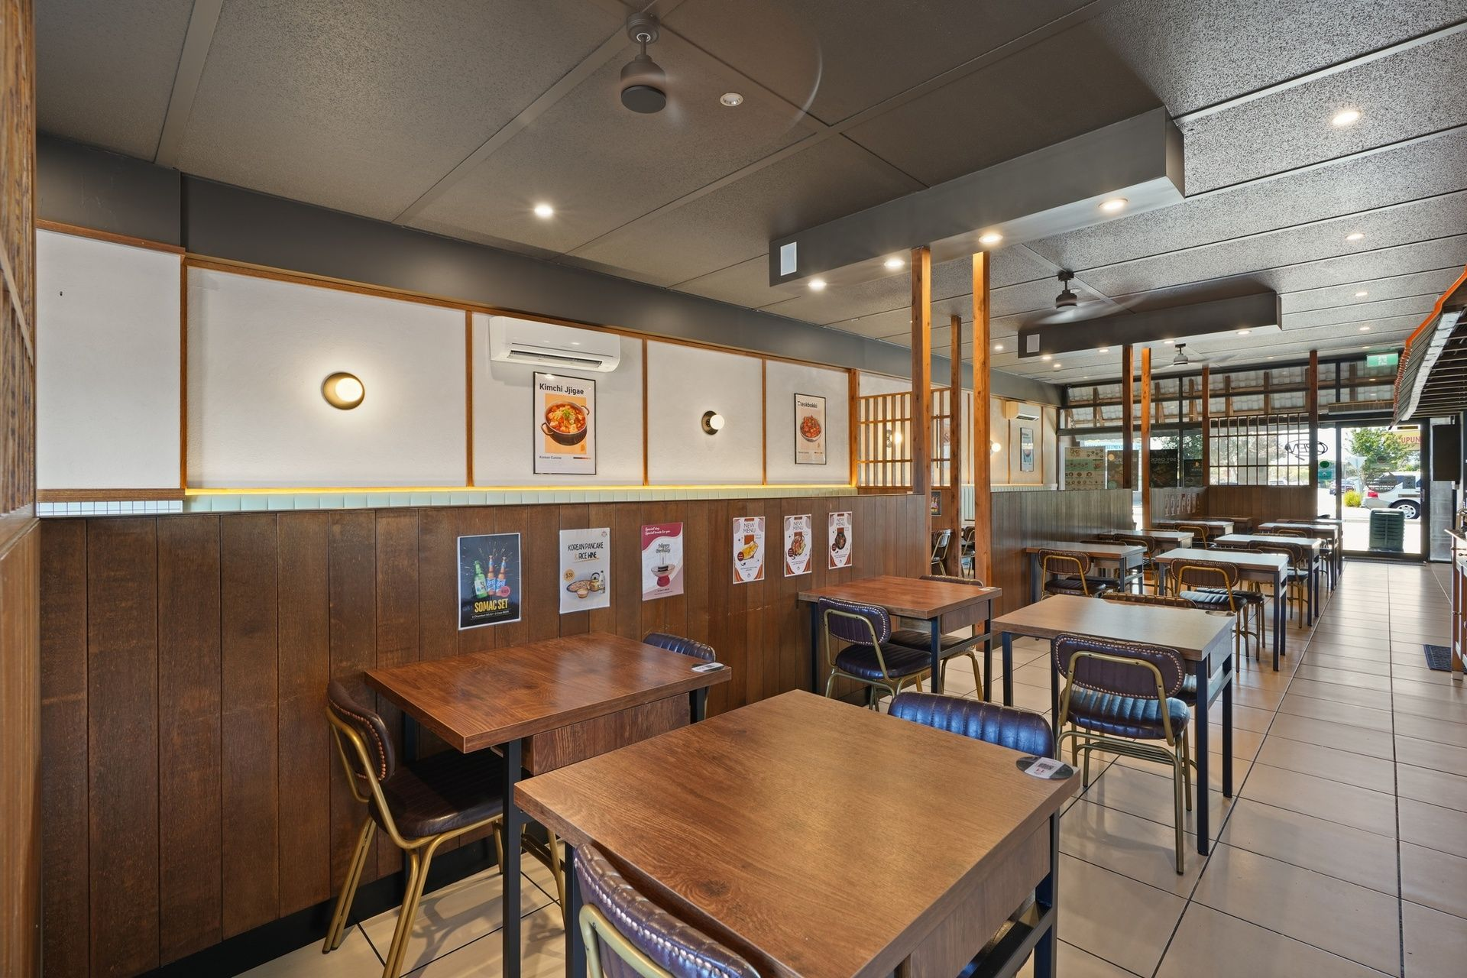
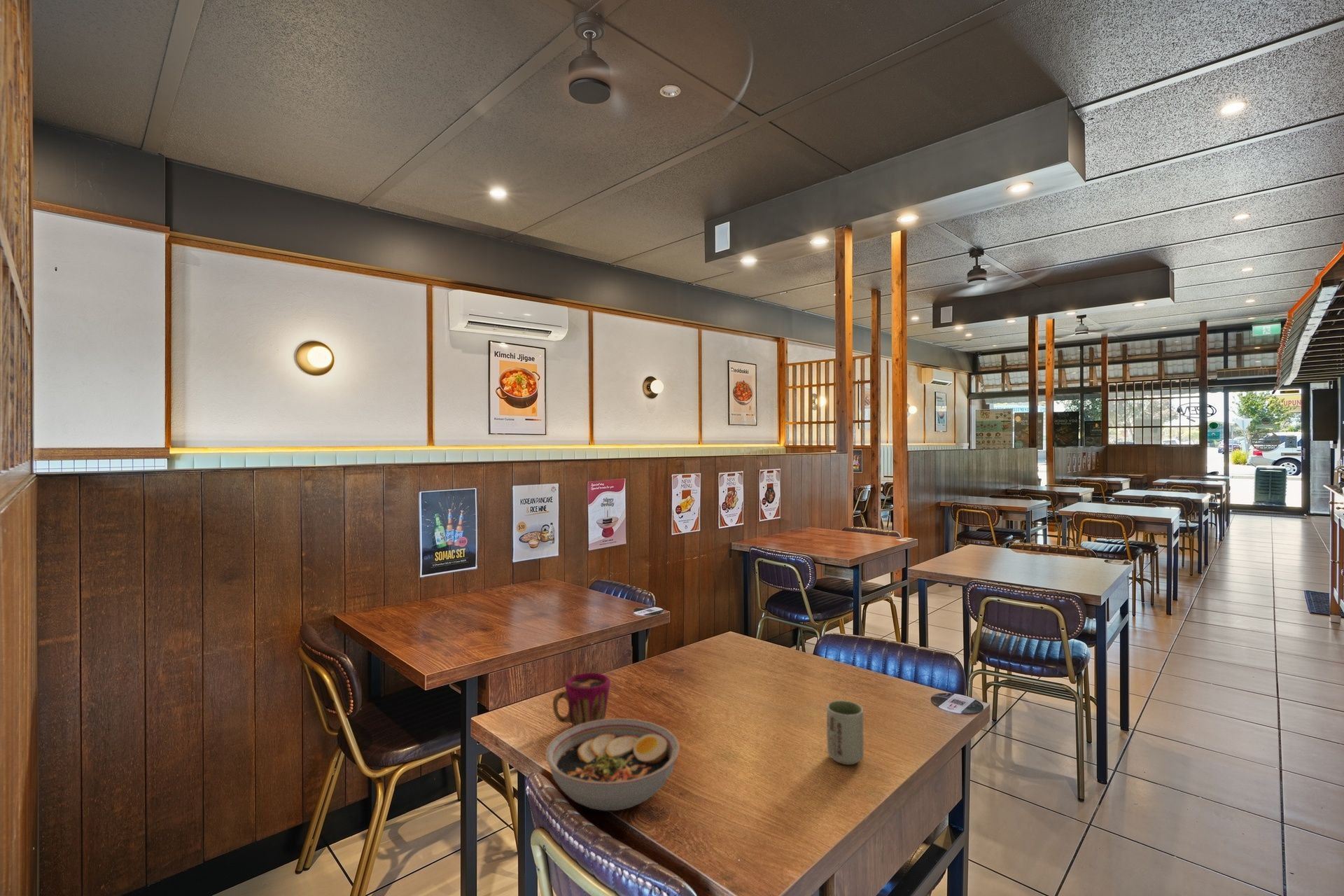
+ cup (582, 704)
+ cup (845, 732)
+ bowl (613, 770)
